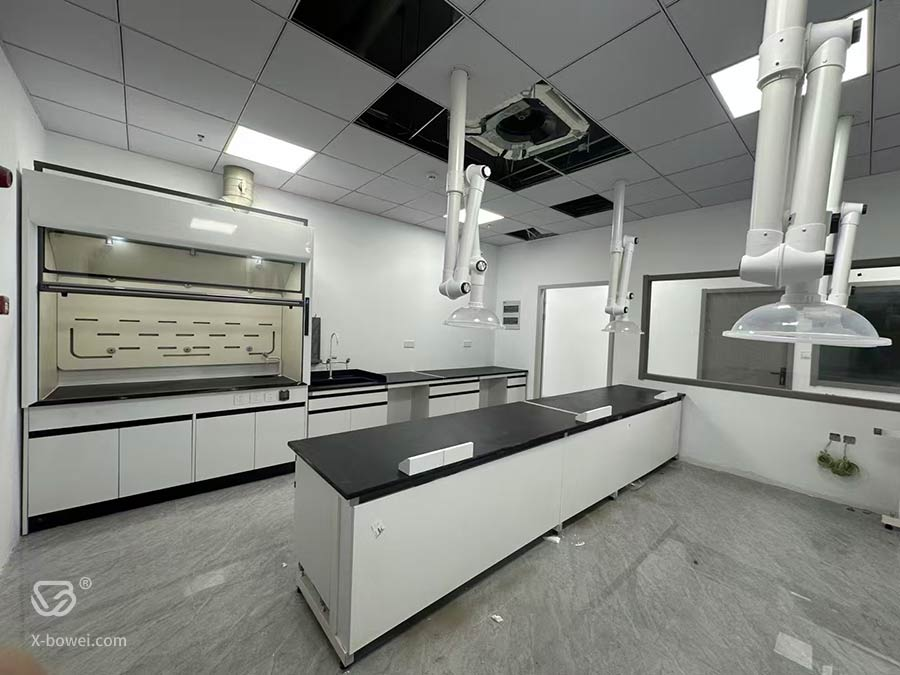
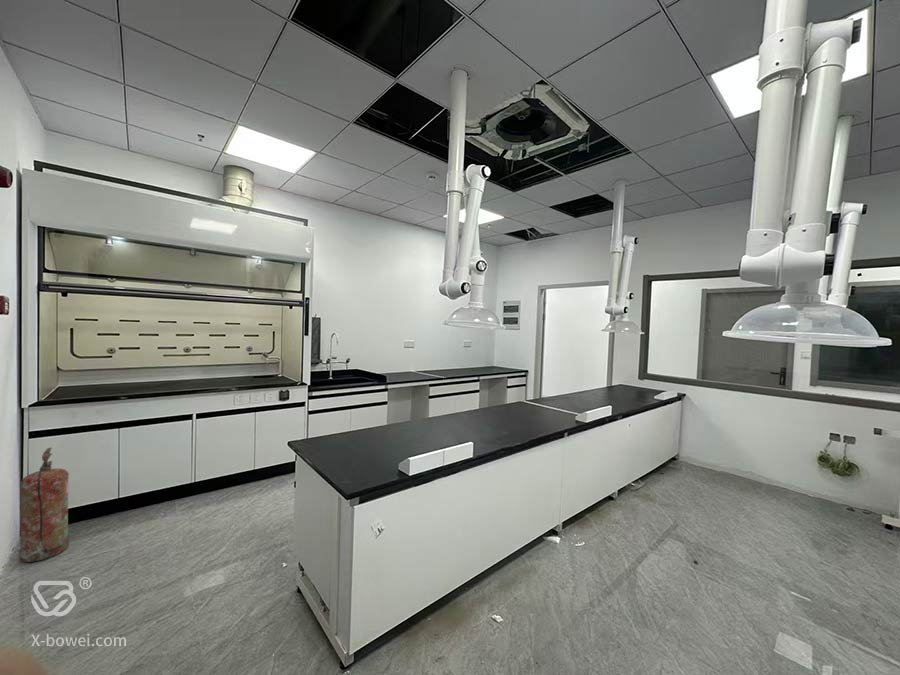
+ fire extinguisher (44, 504)
